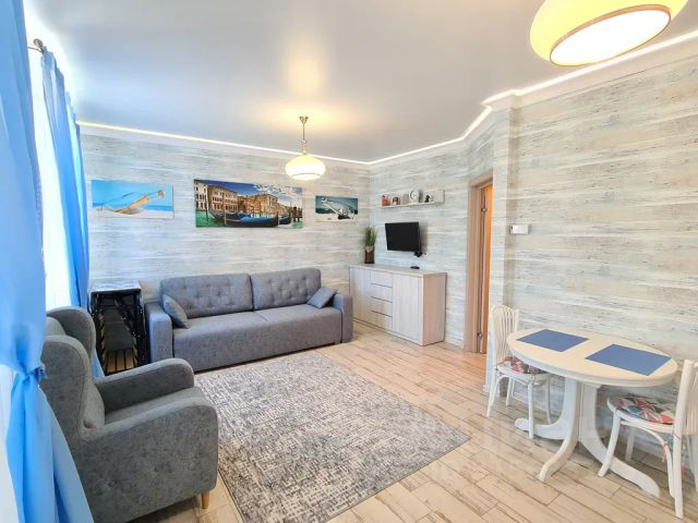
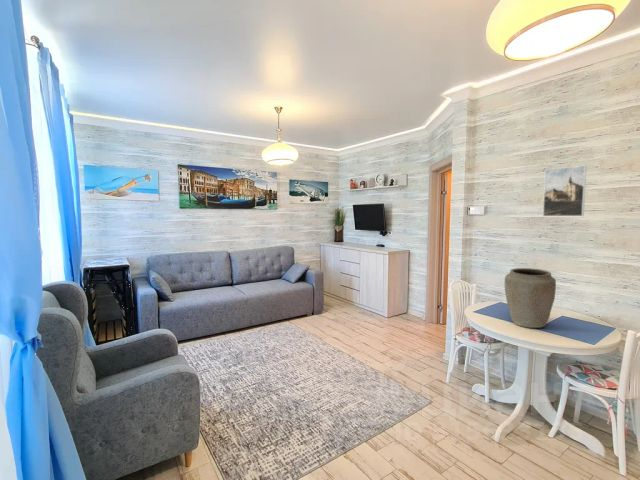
+ vase (528, 297)
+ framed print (563, 192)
